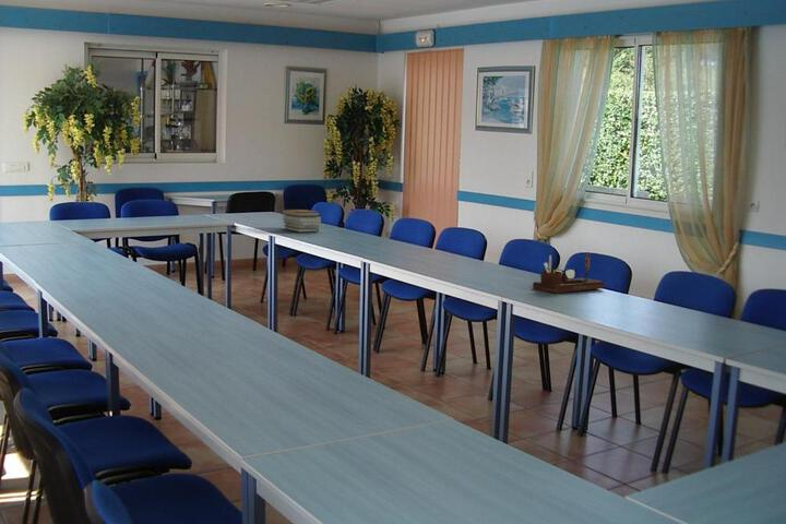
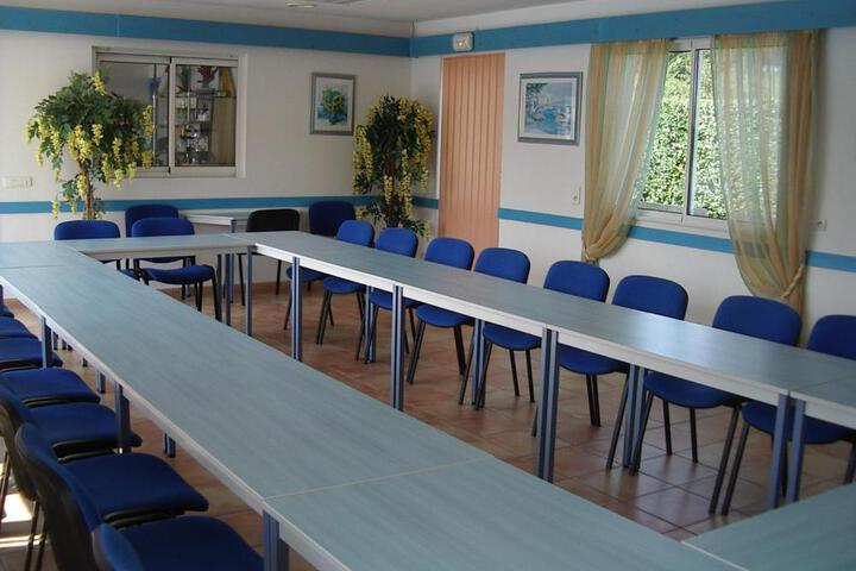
- book stack (300, 221)
- desk organizer (567, 271)
